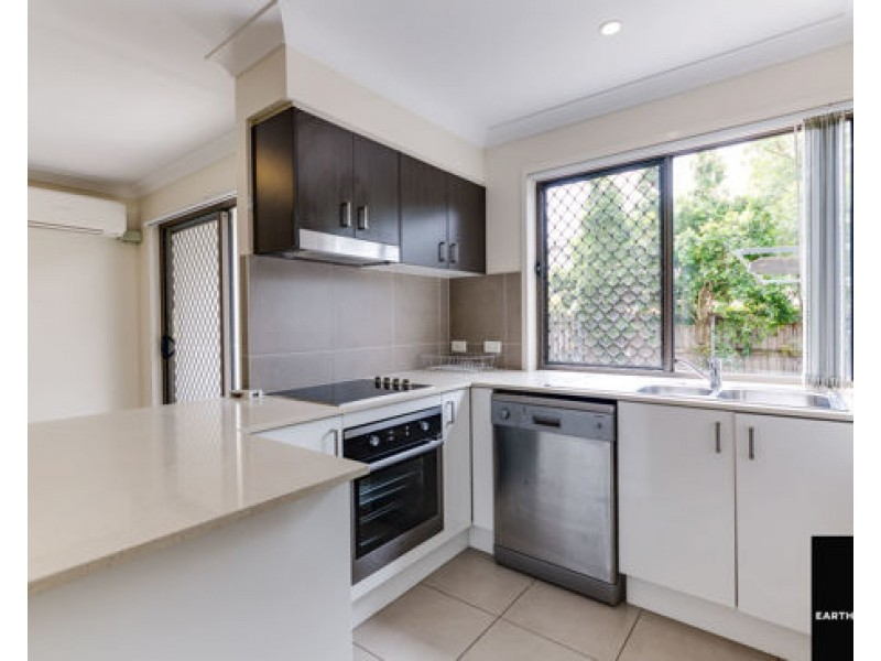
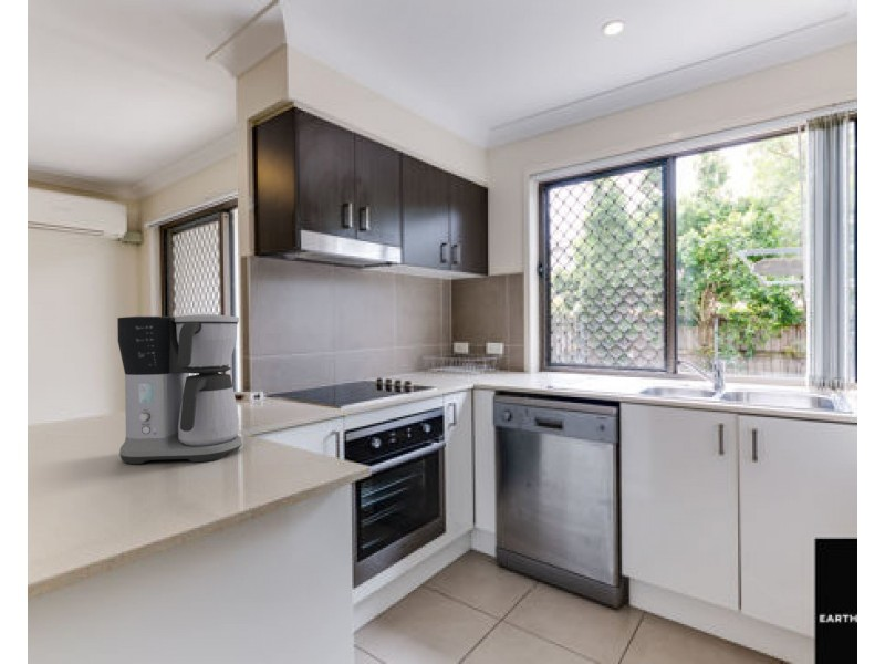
+ coffee maker (177, 385)
